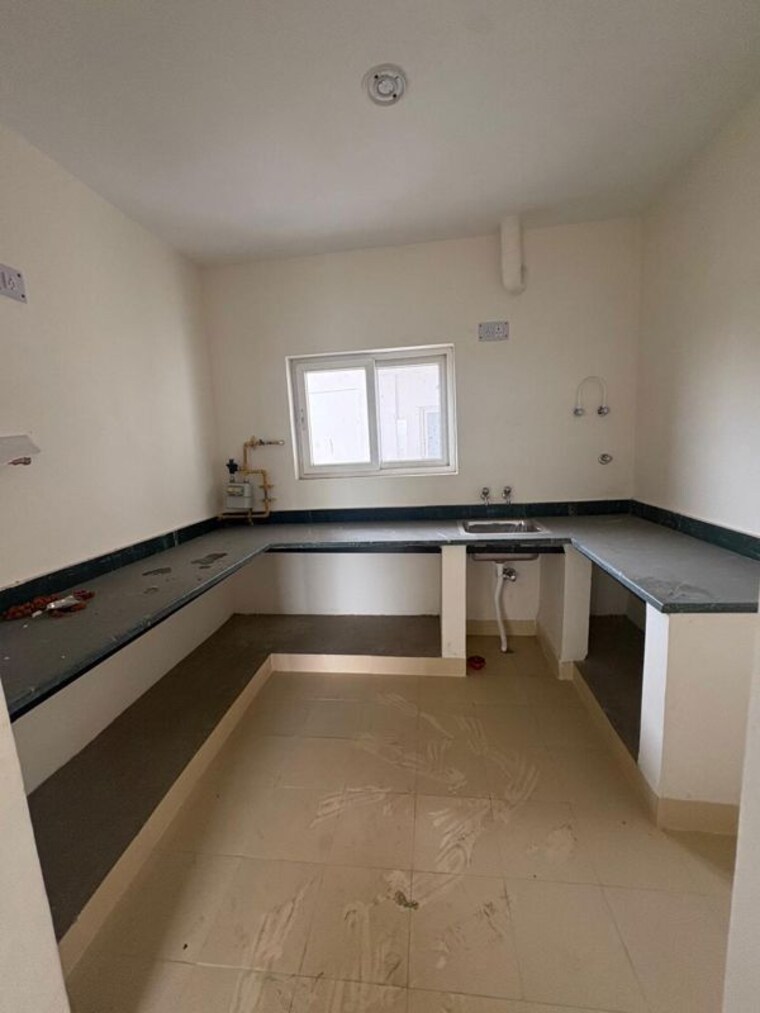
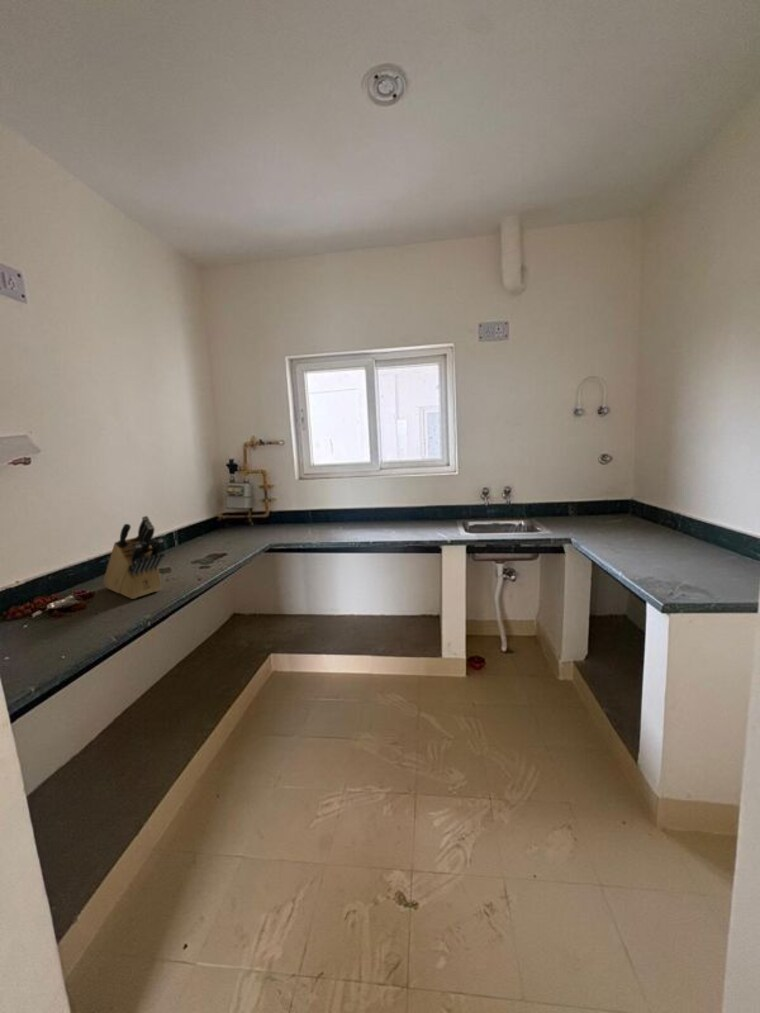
+ knife block (131, 554)
